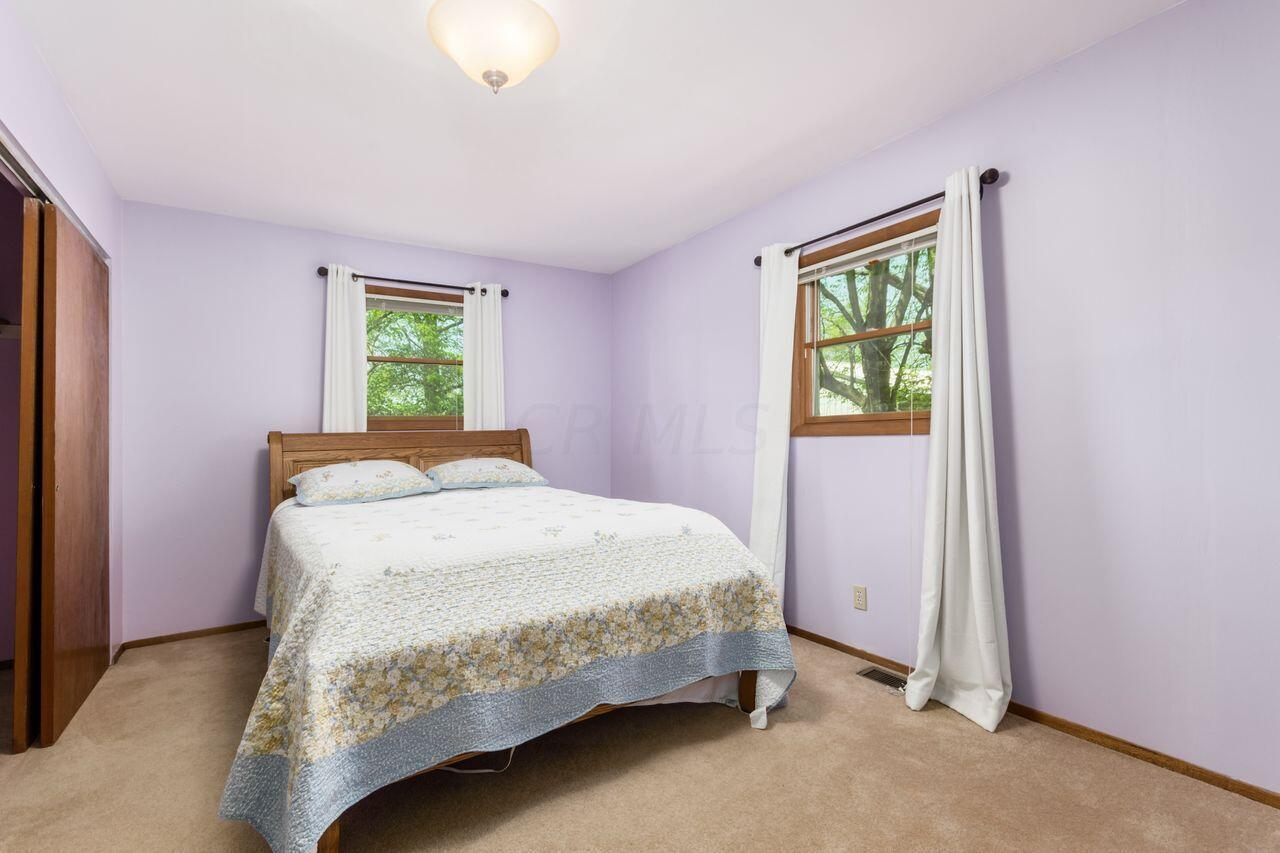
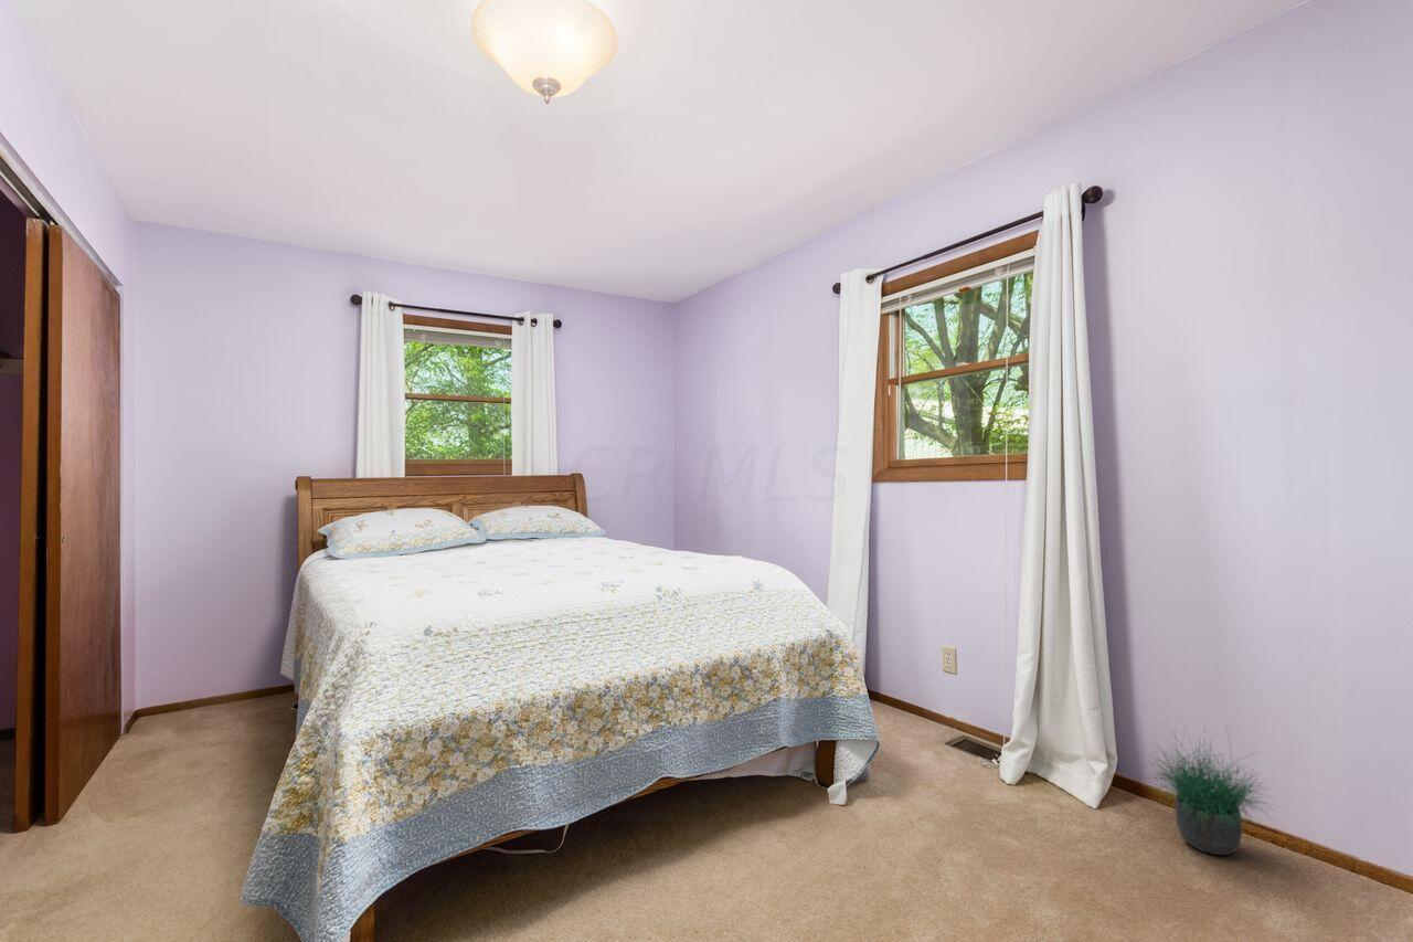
+ potted plant (1207, 784)
